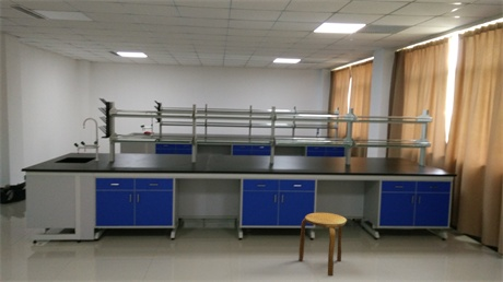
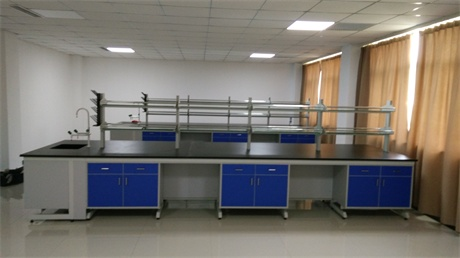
- stool (329, 242)
